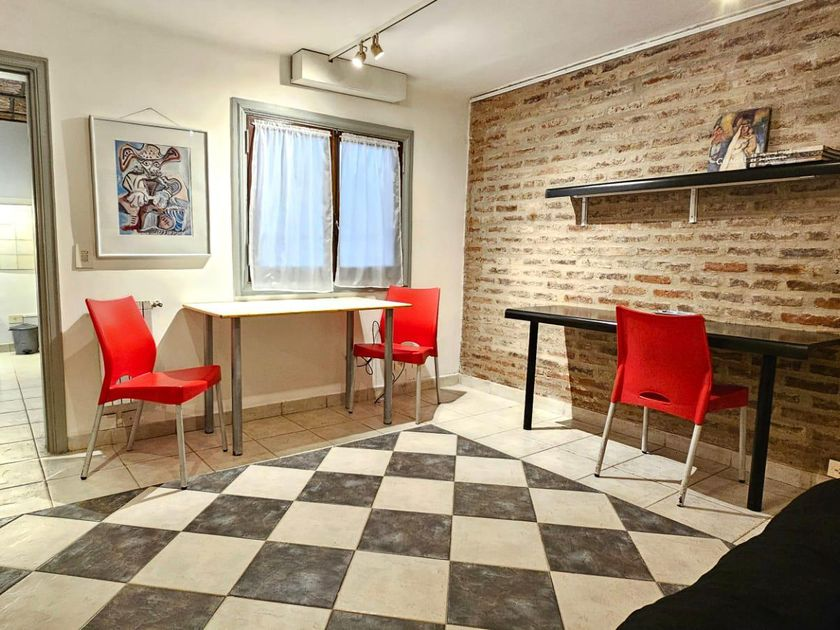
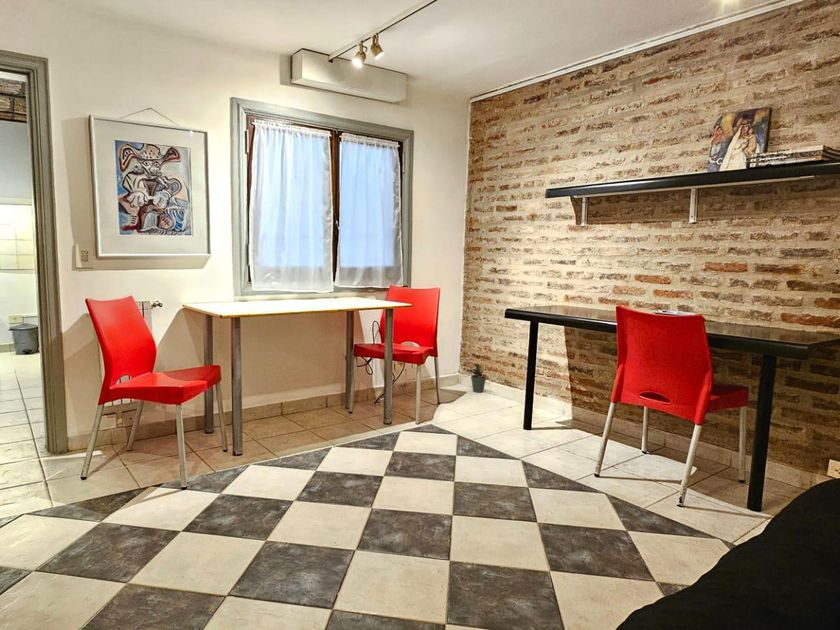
+ potted plant (476, 377)
